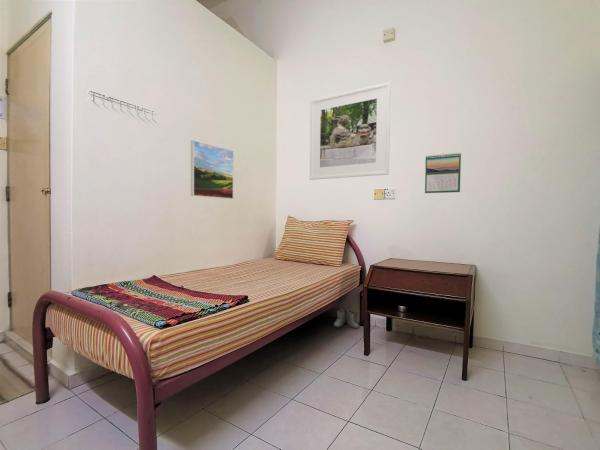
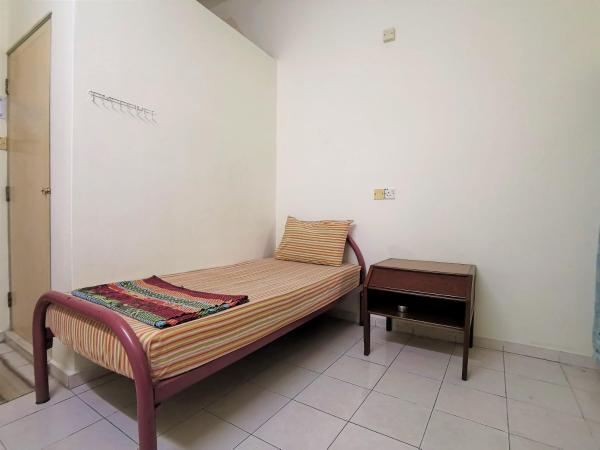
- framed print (347, 135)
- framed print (213, 171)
- calendar (442, 173)
- boots (344, 318)
